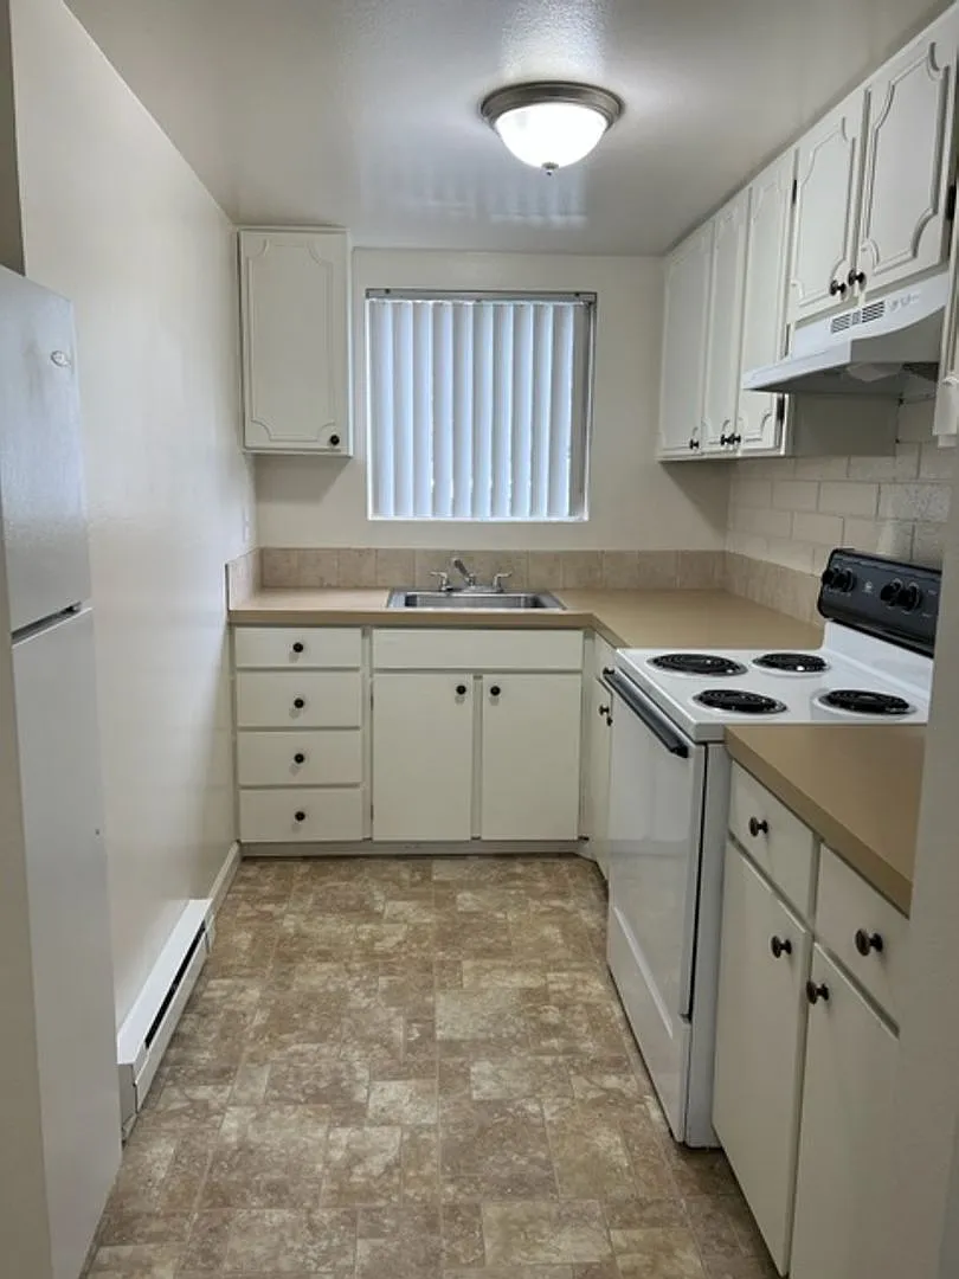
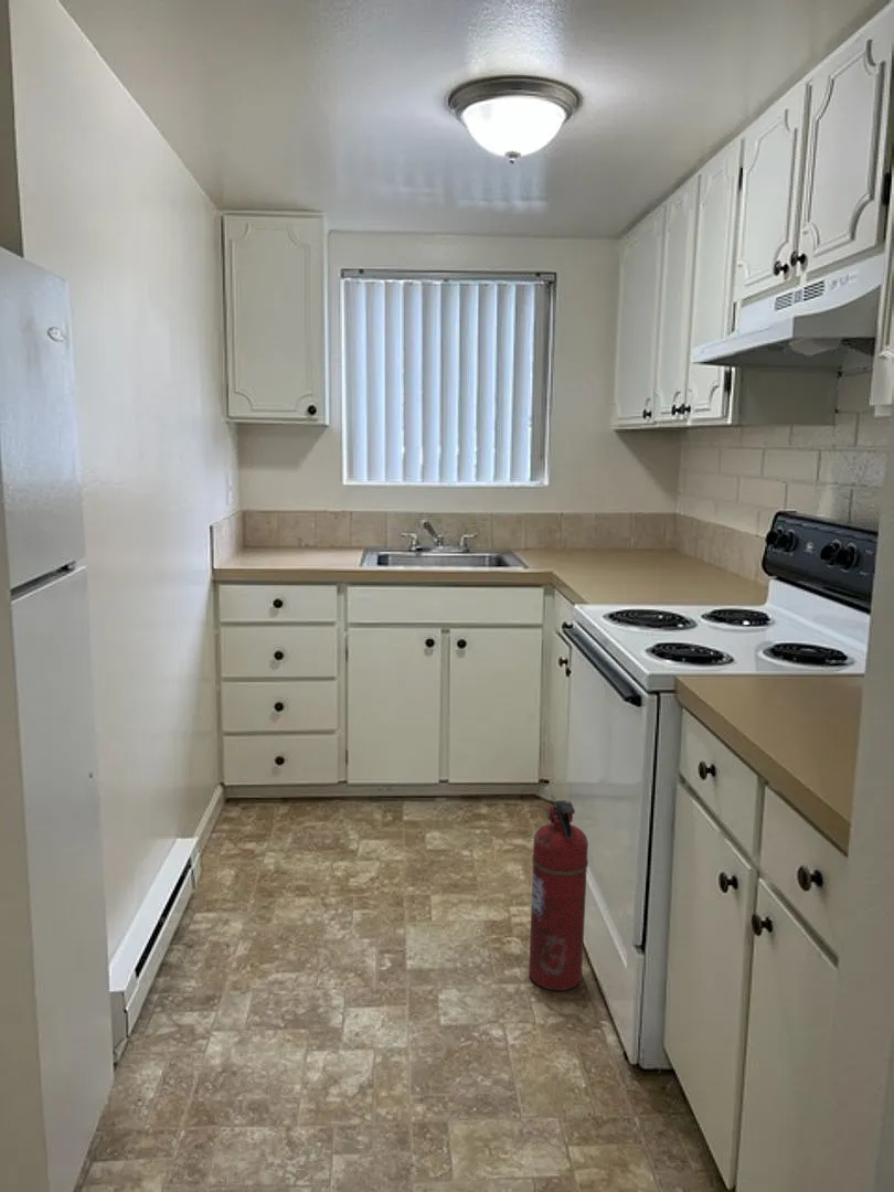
+ fire extinguisher (558, 886)
